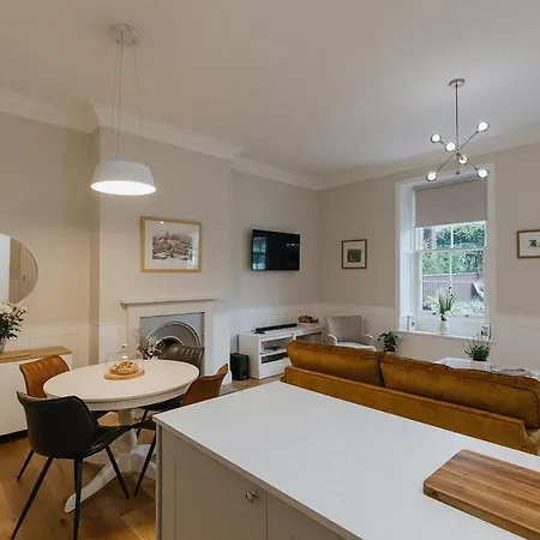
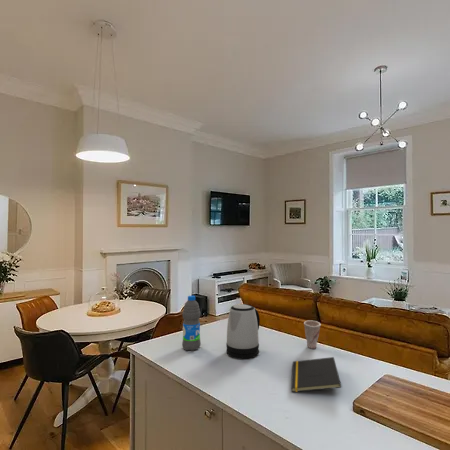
+ cup (312, 335)
+ notepad (314, 373)
+ water bottle (191, 321)
+ kettle (245, 327)
